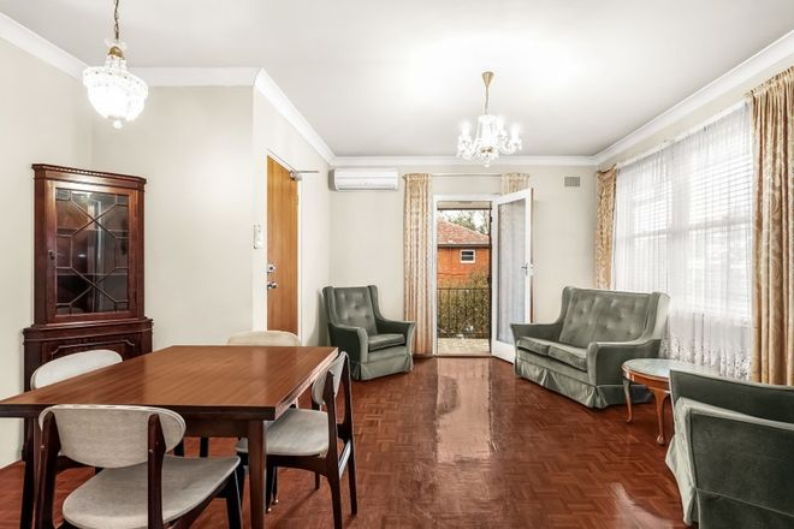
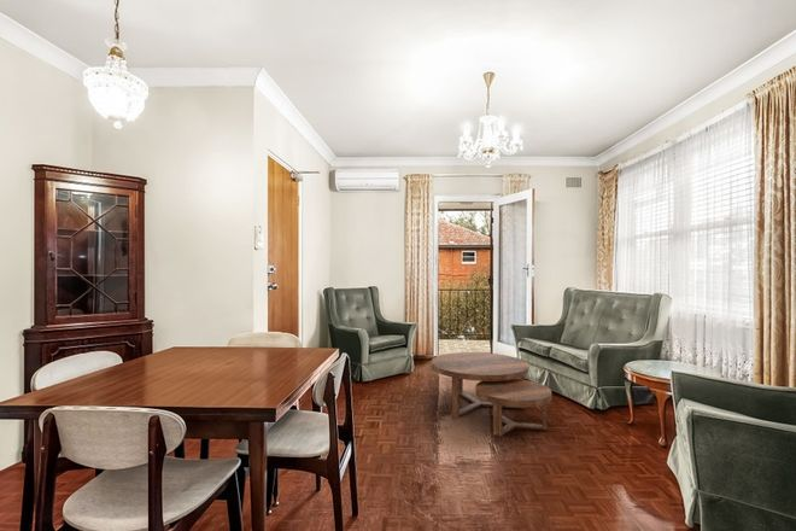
+ coffee table (490, 389)
